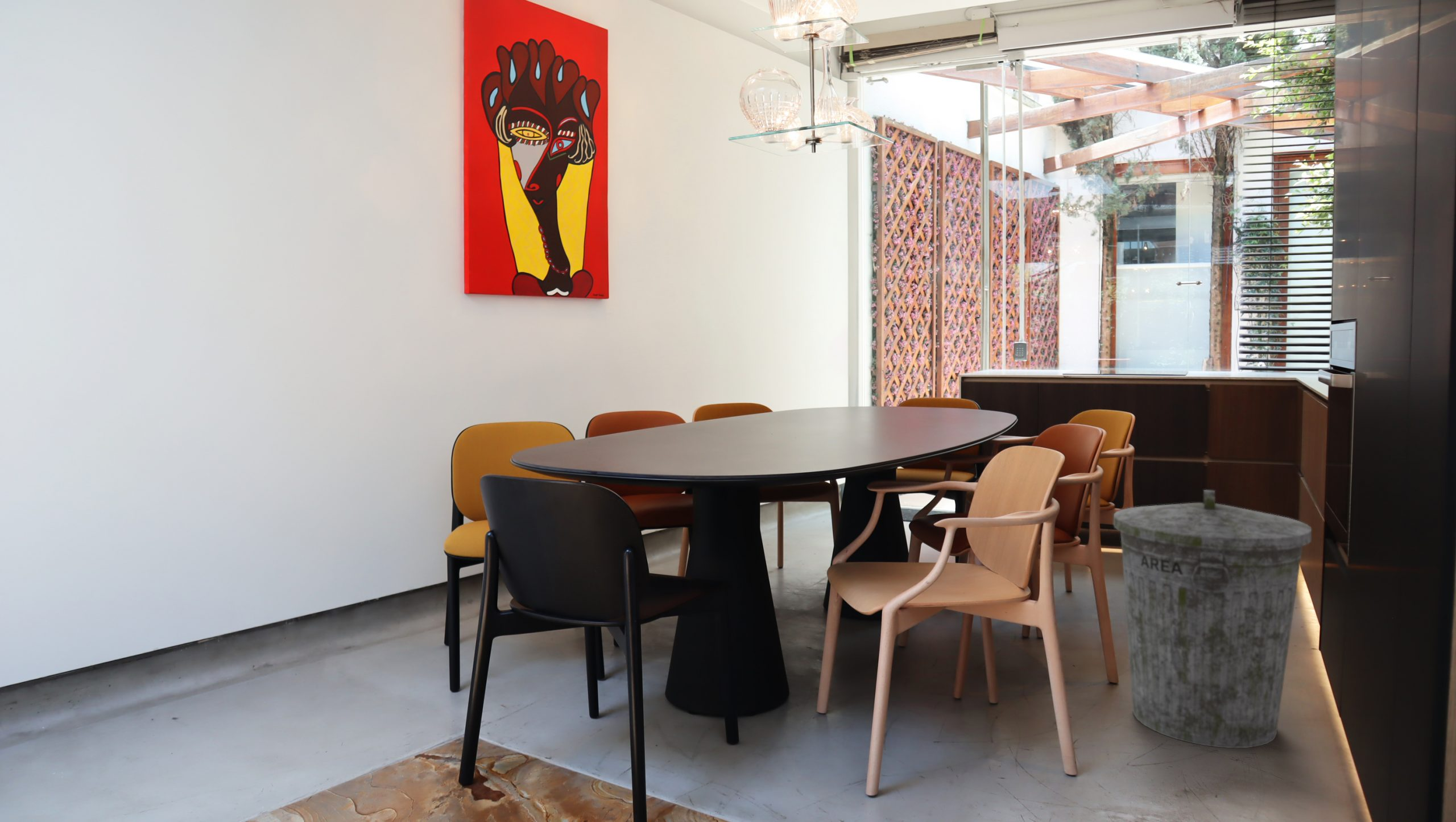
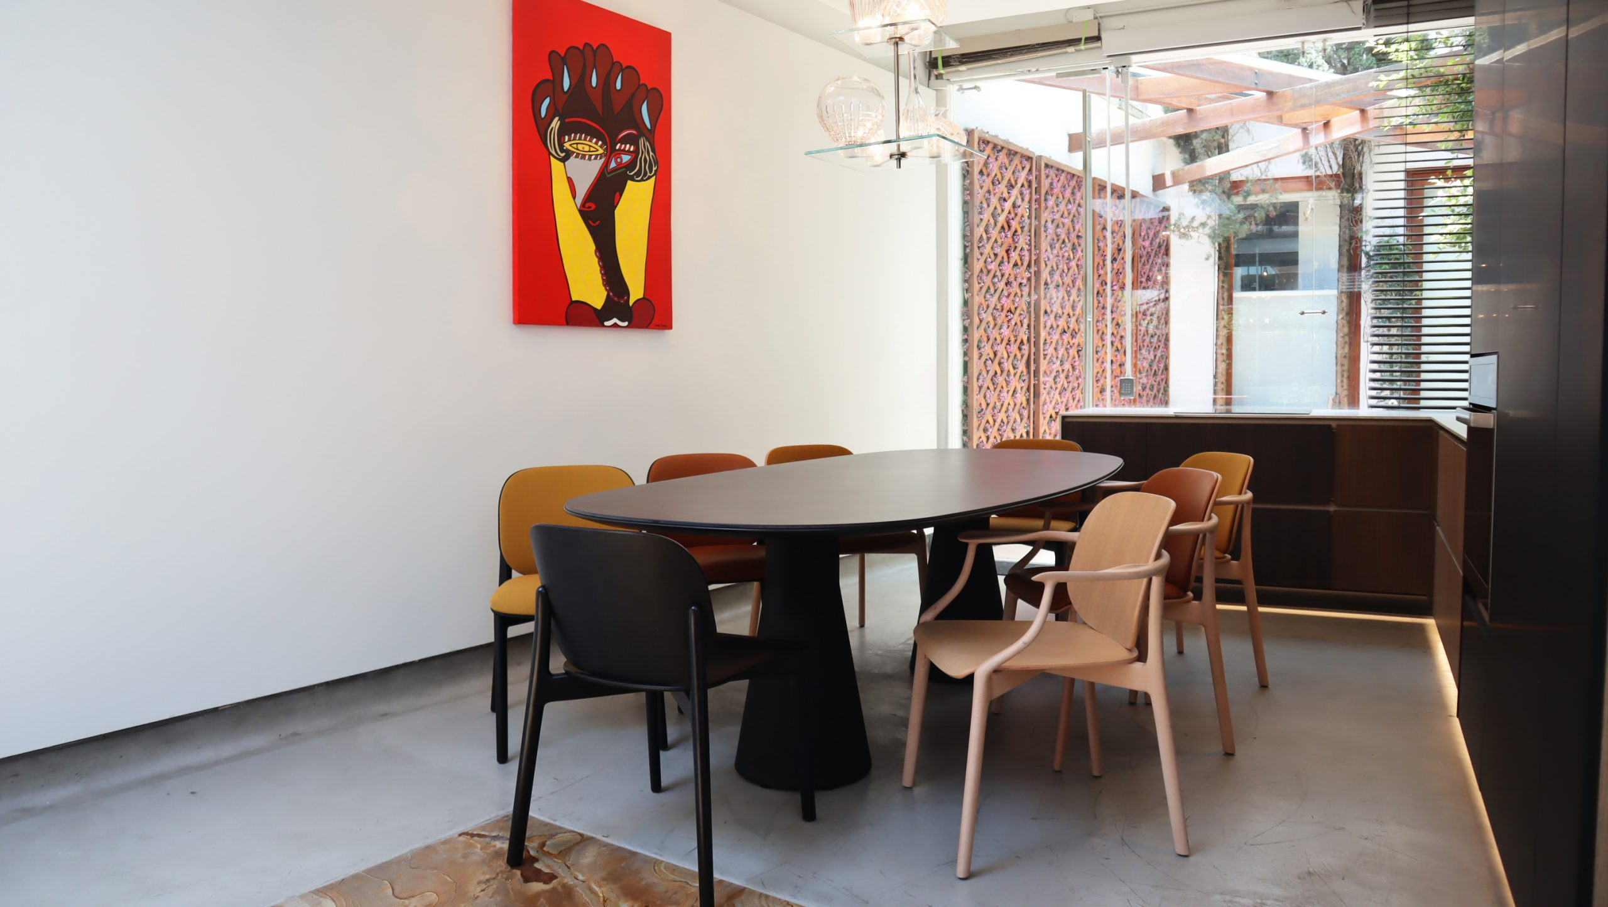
- trash can (1206, 606)
